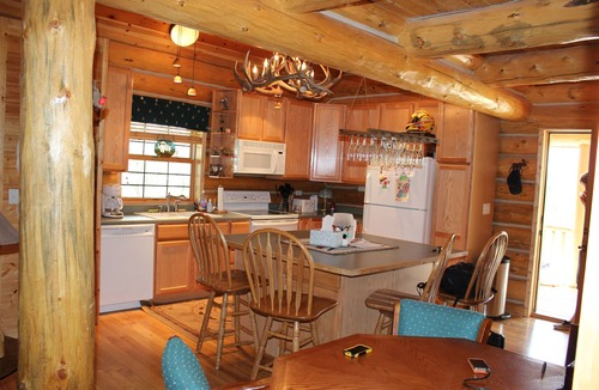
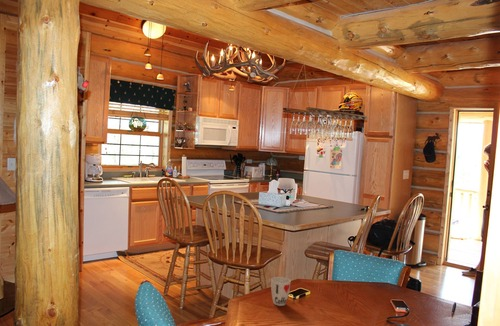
+ cup (280, 291)
